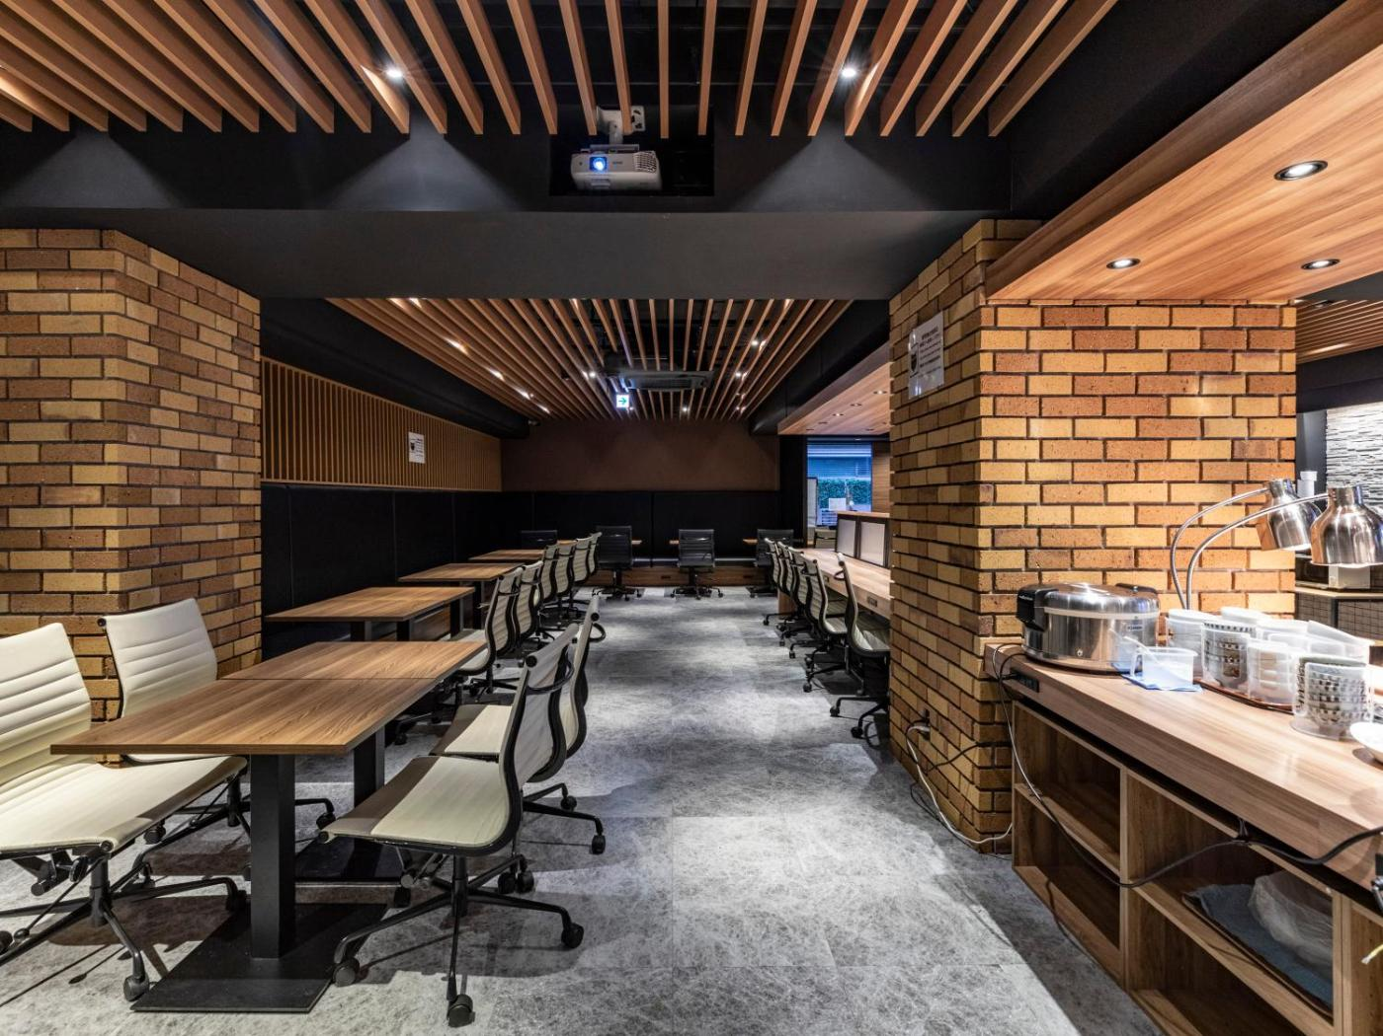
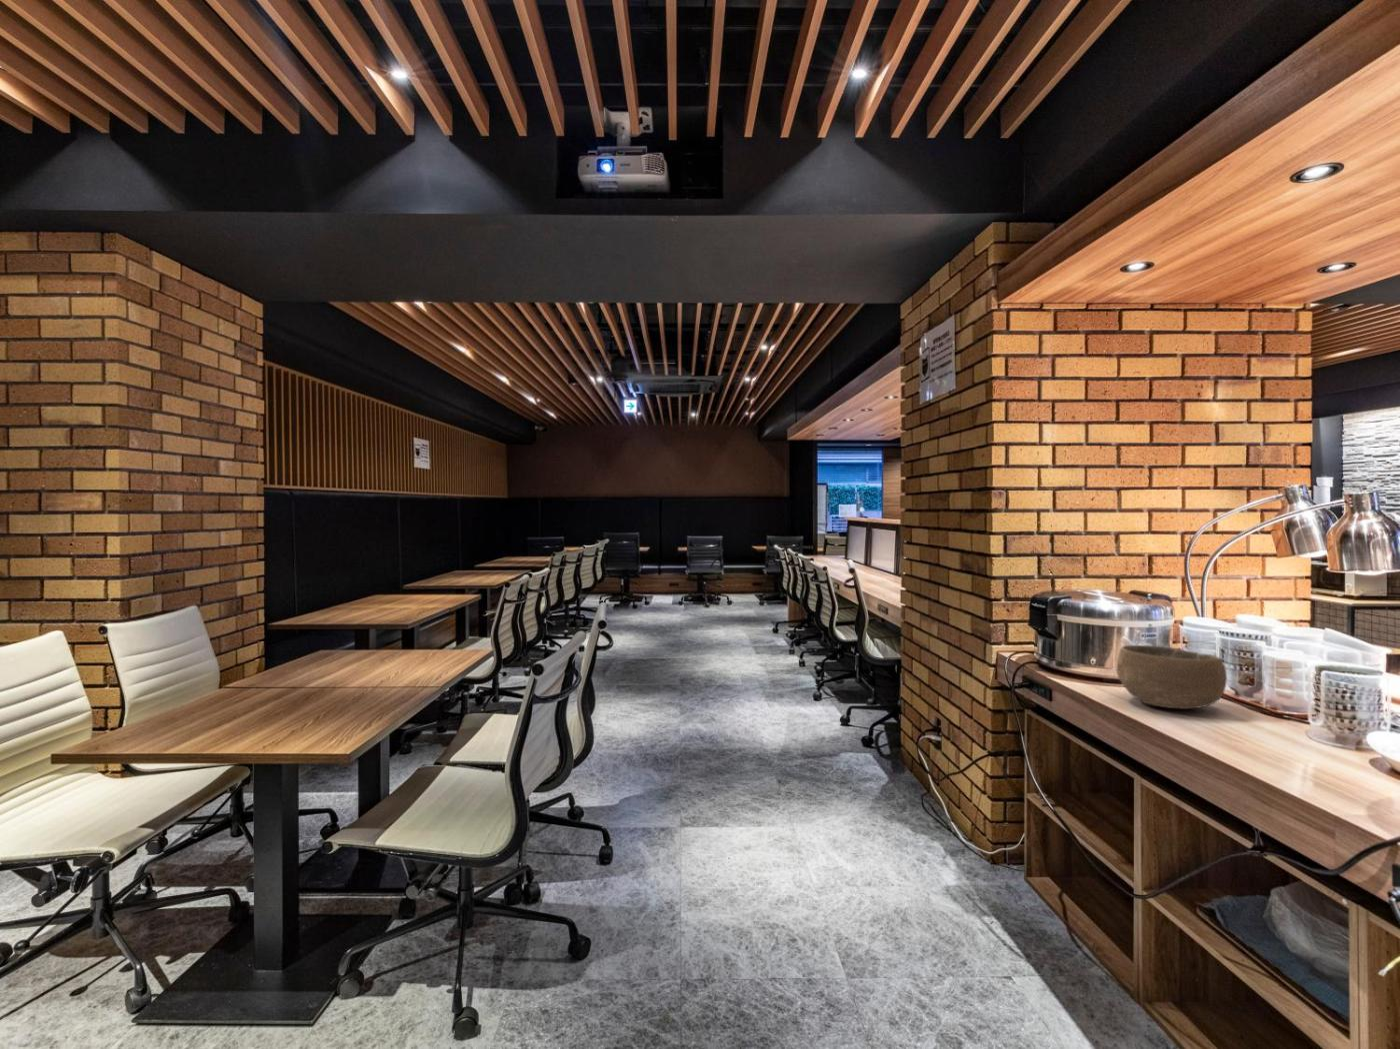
+ bowl (1169, 678)
